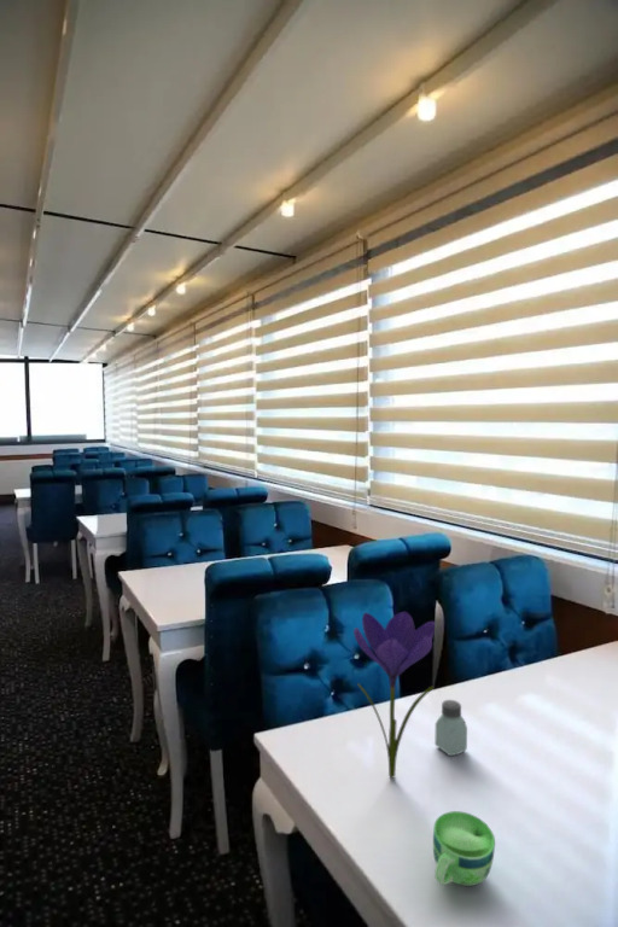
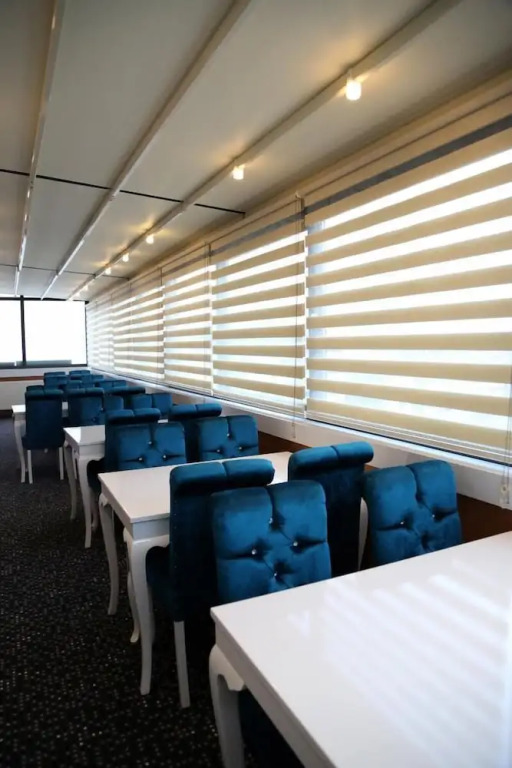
- saltshaker (450, 725)
- flower (392, 698)
- cup (460, 857)
